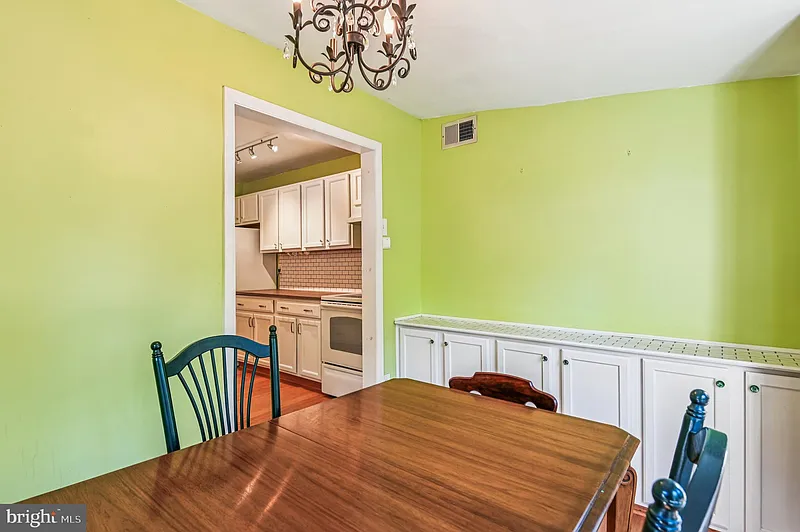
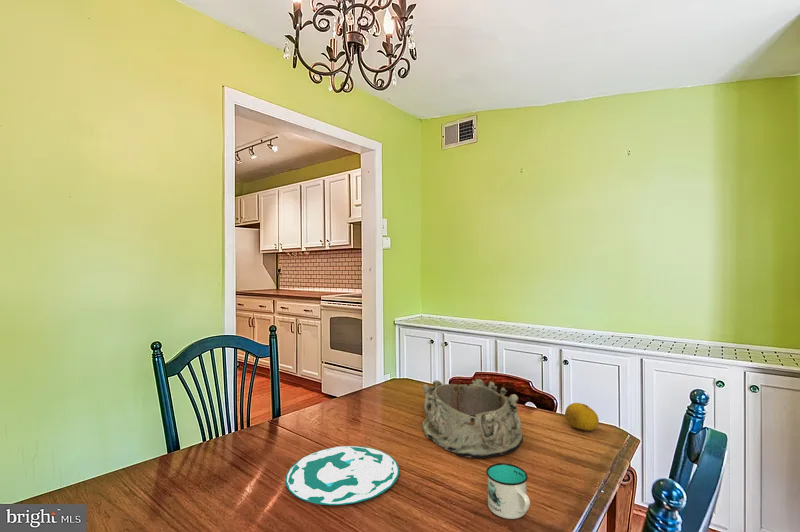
+ fruit (581, 416)
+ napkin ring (470, 410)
+ mug (510, 493)
+ plate (343, 466)
